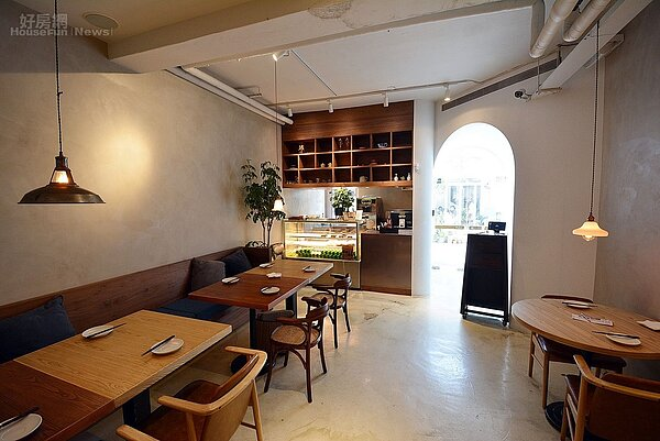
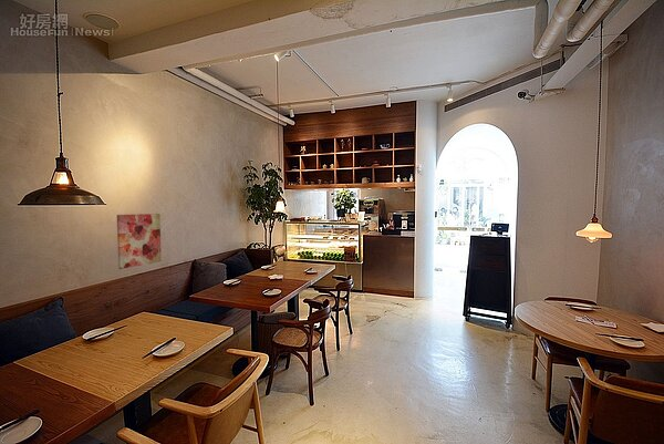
+ wall art (139, 239)
